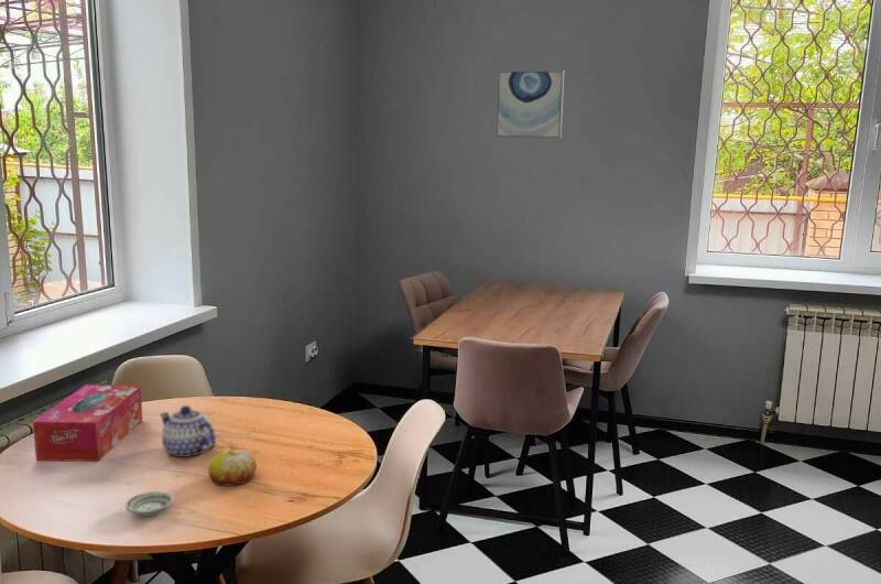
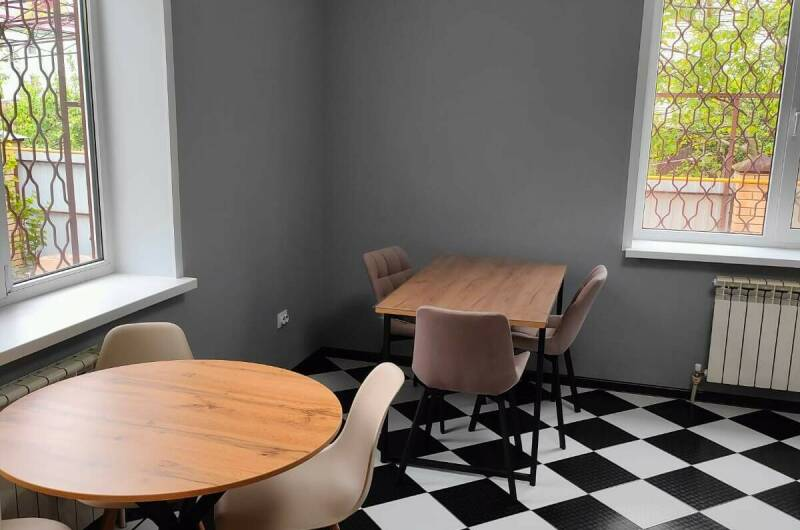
- wall art (529, 104)
- tissue box (91, 420)
- teapot (187, 428)
- saucer (150, 506)
- fruit (233, 465)
